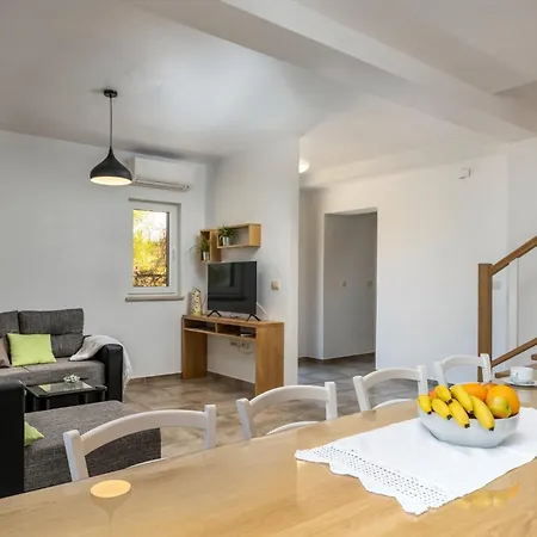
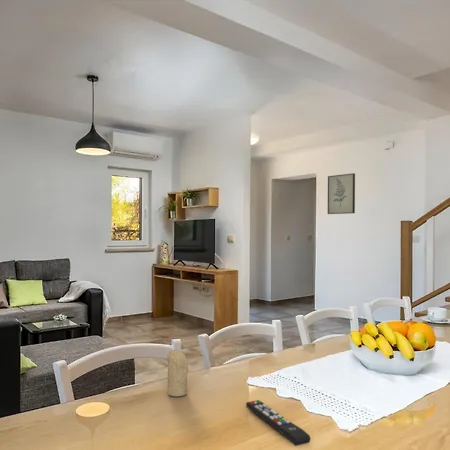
+ wall art (340, 194)
+ candle (177, 372)
+ remote control (275, 420)
